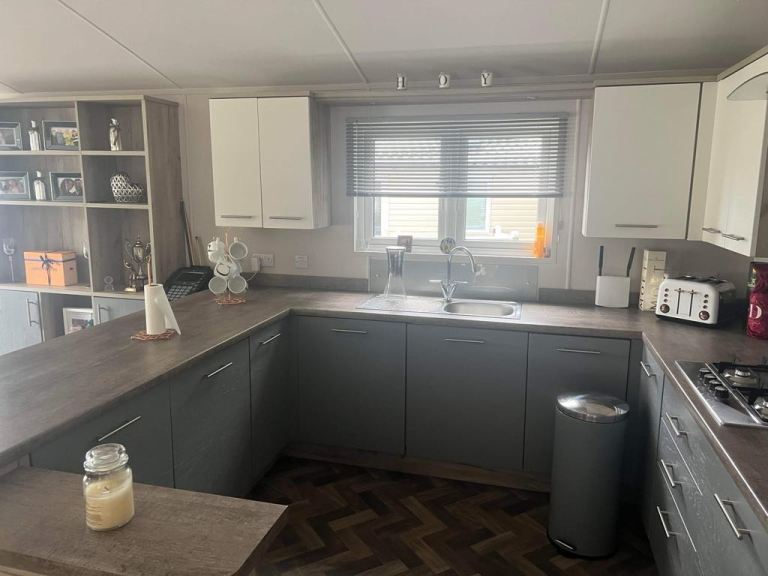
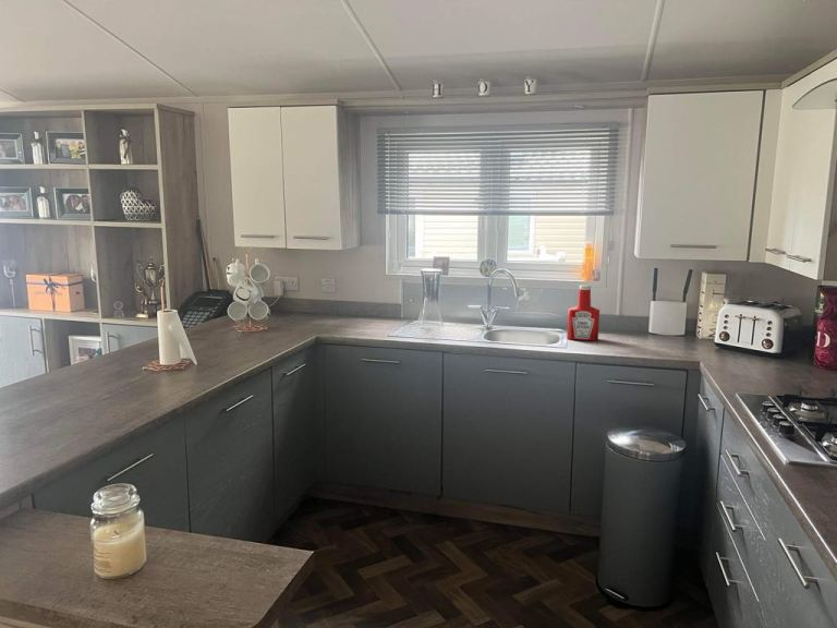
+ soap bottle (583, 312)
